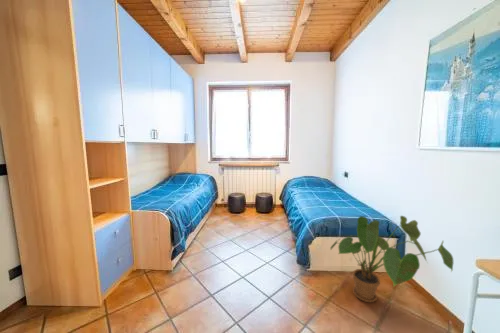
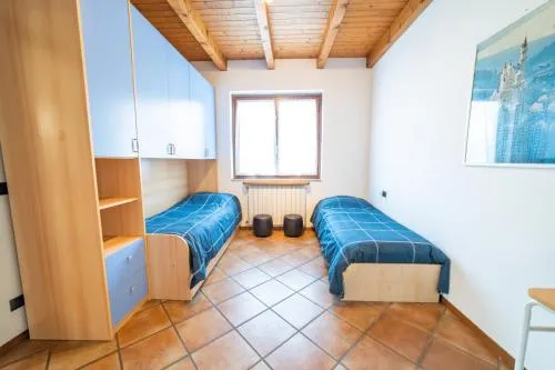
- house plant (383, 260)
